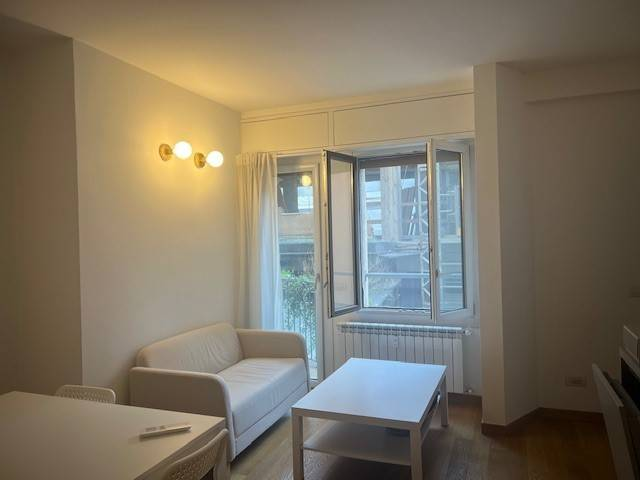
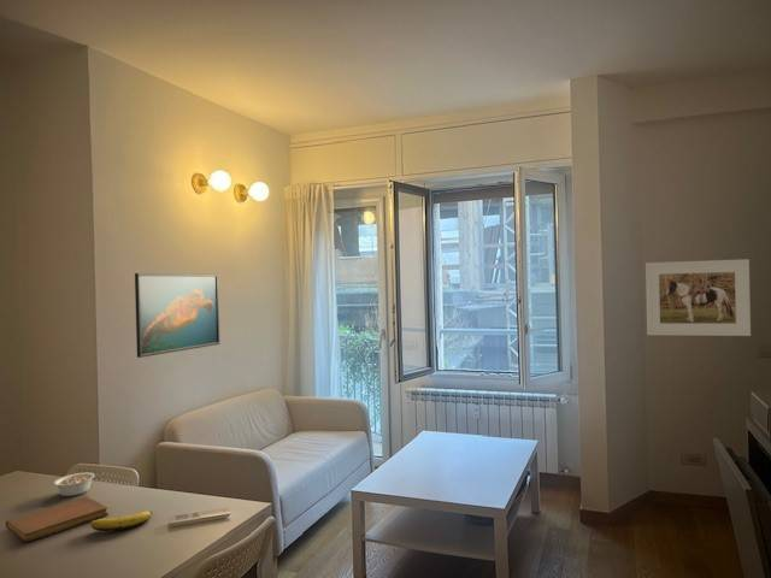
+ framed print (181, 312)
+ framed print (696, 297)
+ banana (126, 518)
+ legume (76, 483)
+ notebook (58, 517)
